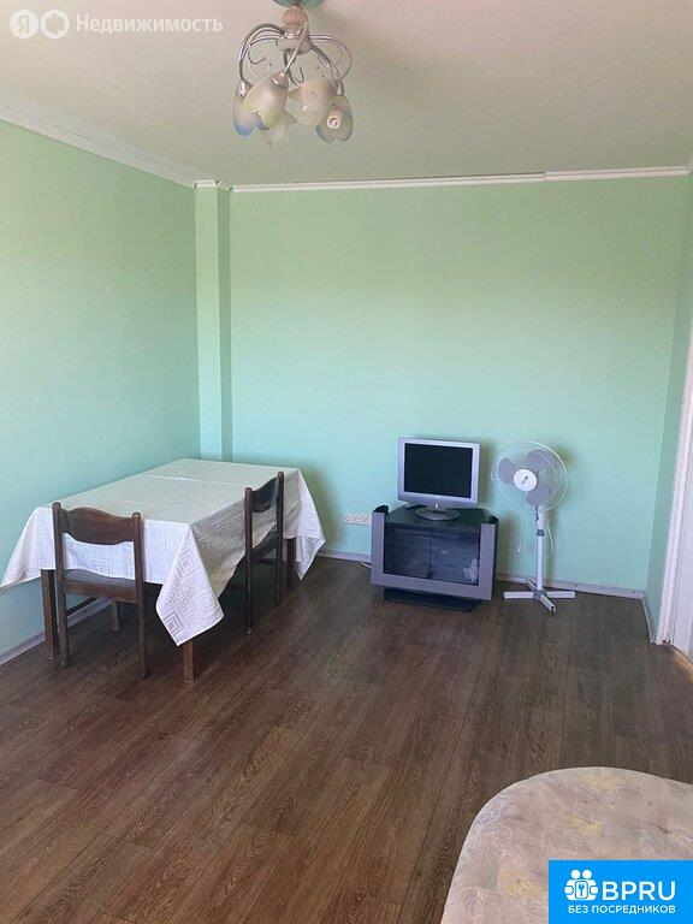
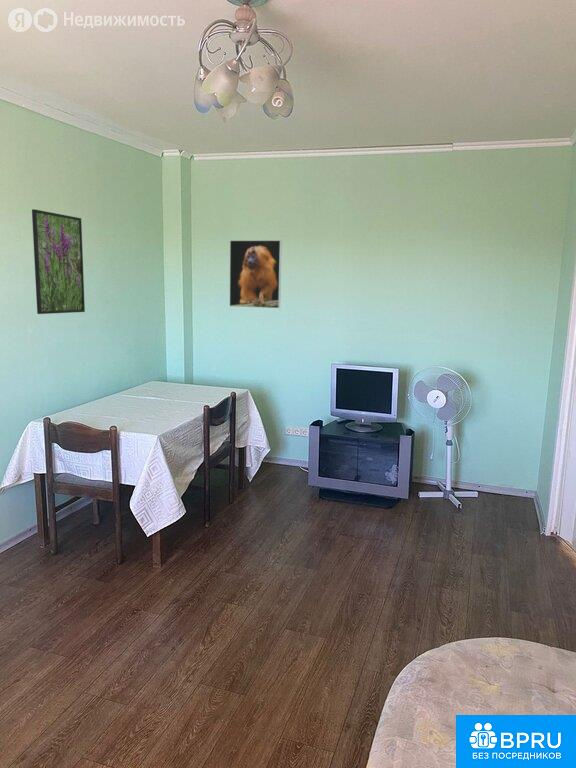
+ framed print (254, 274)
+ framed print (60, 264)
